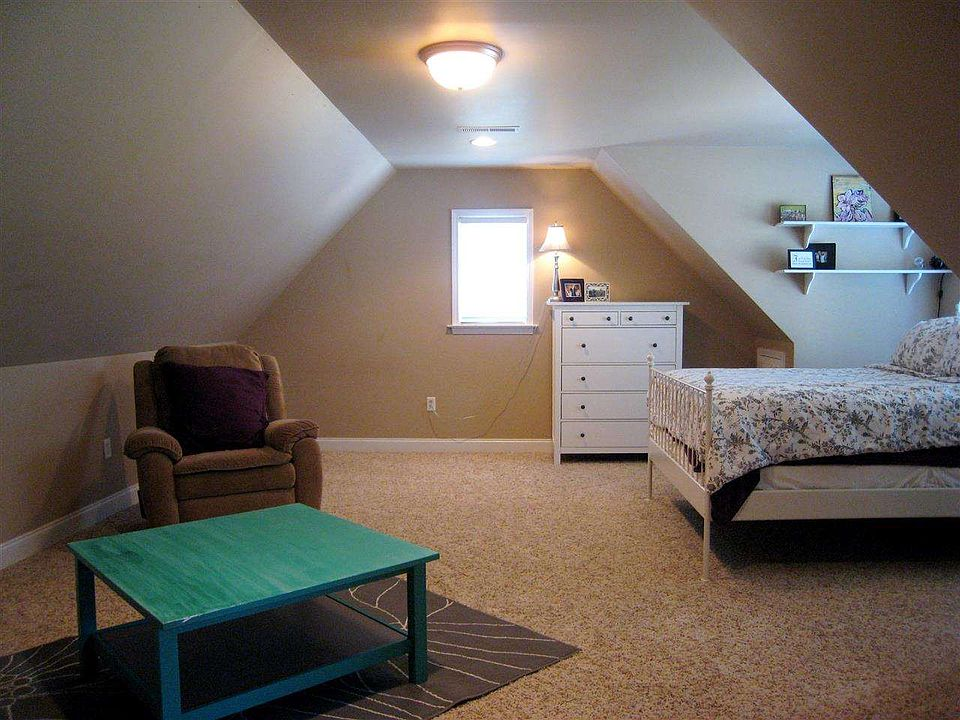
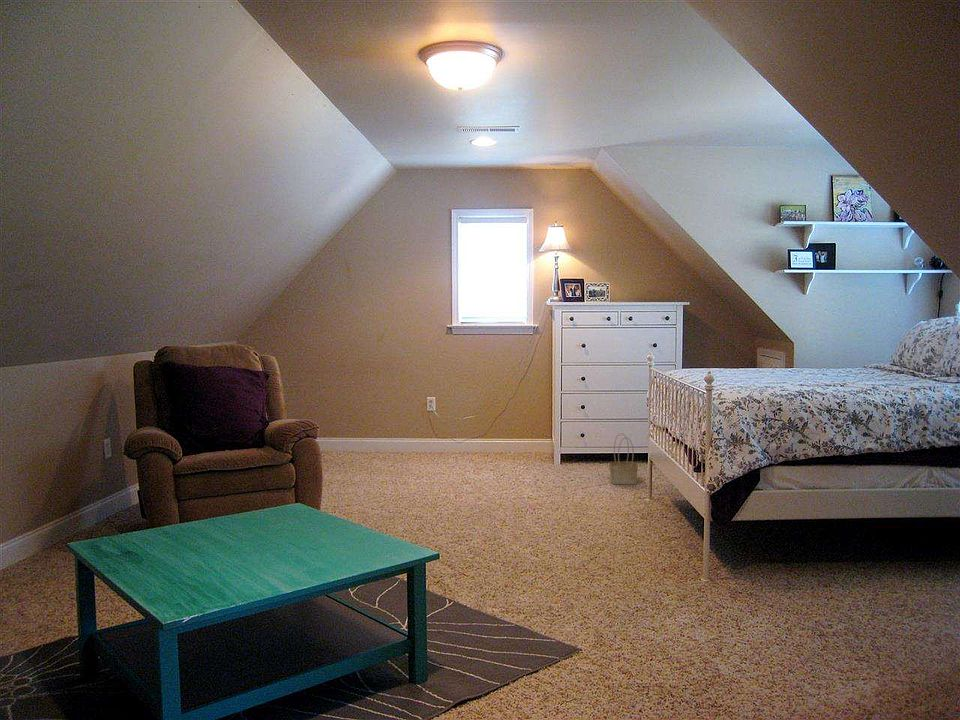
+ basket (623, 462)
